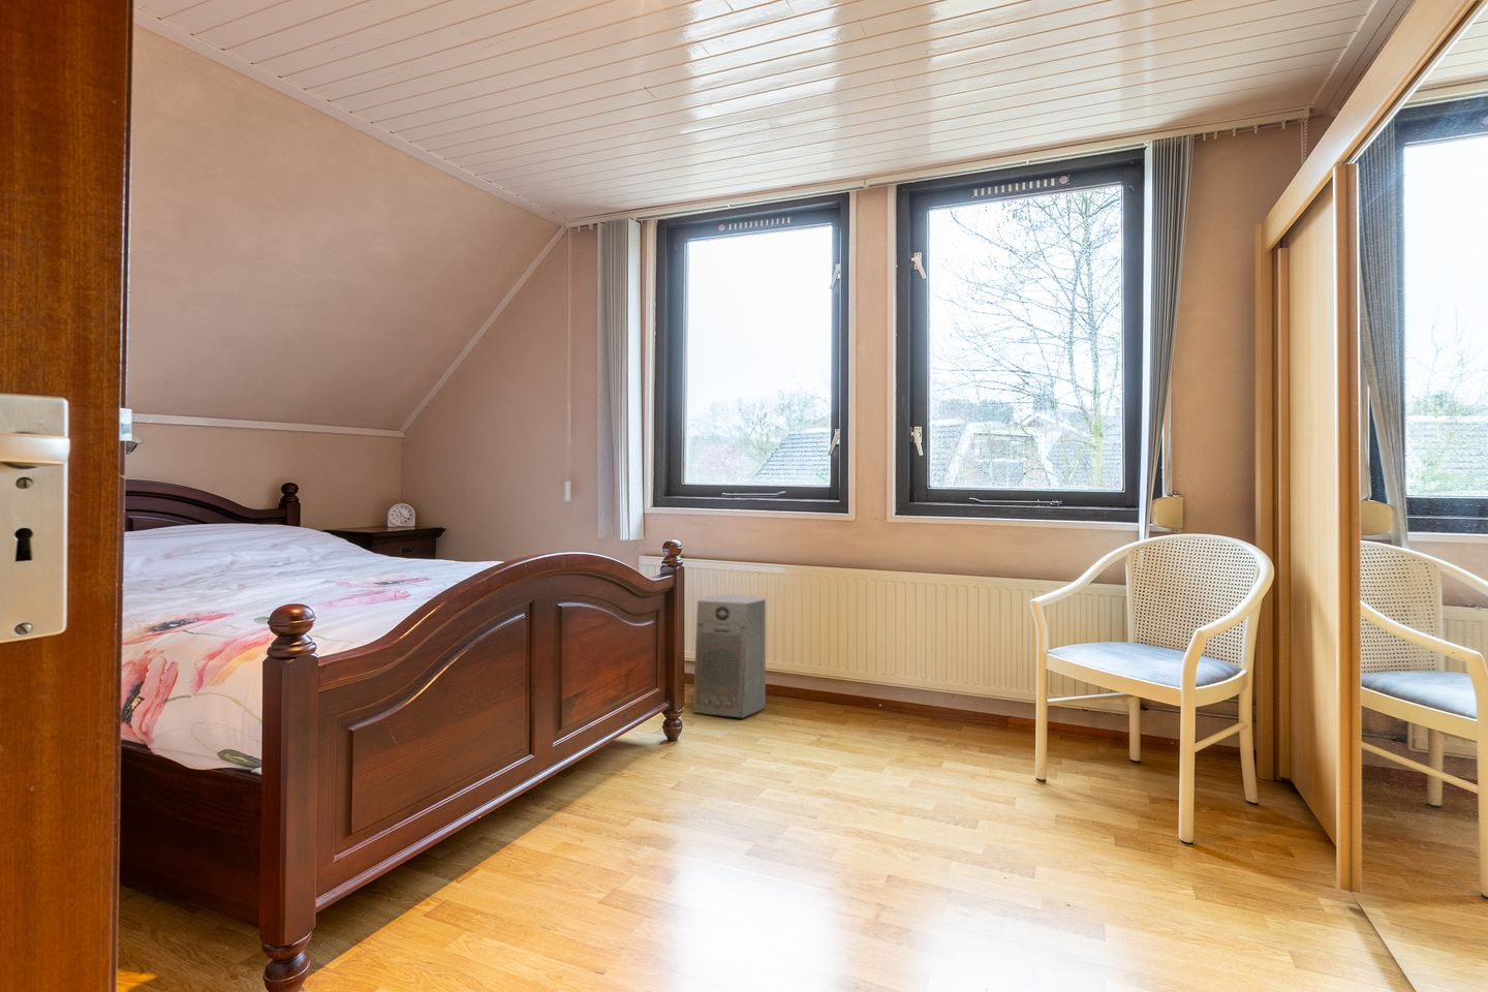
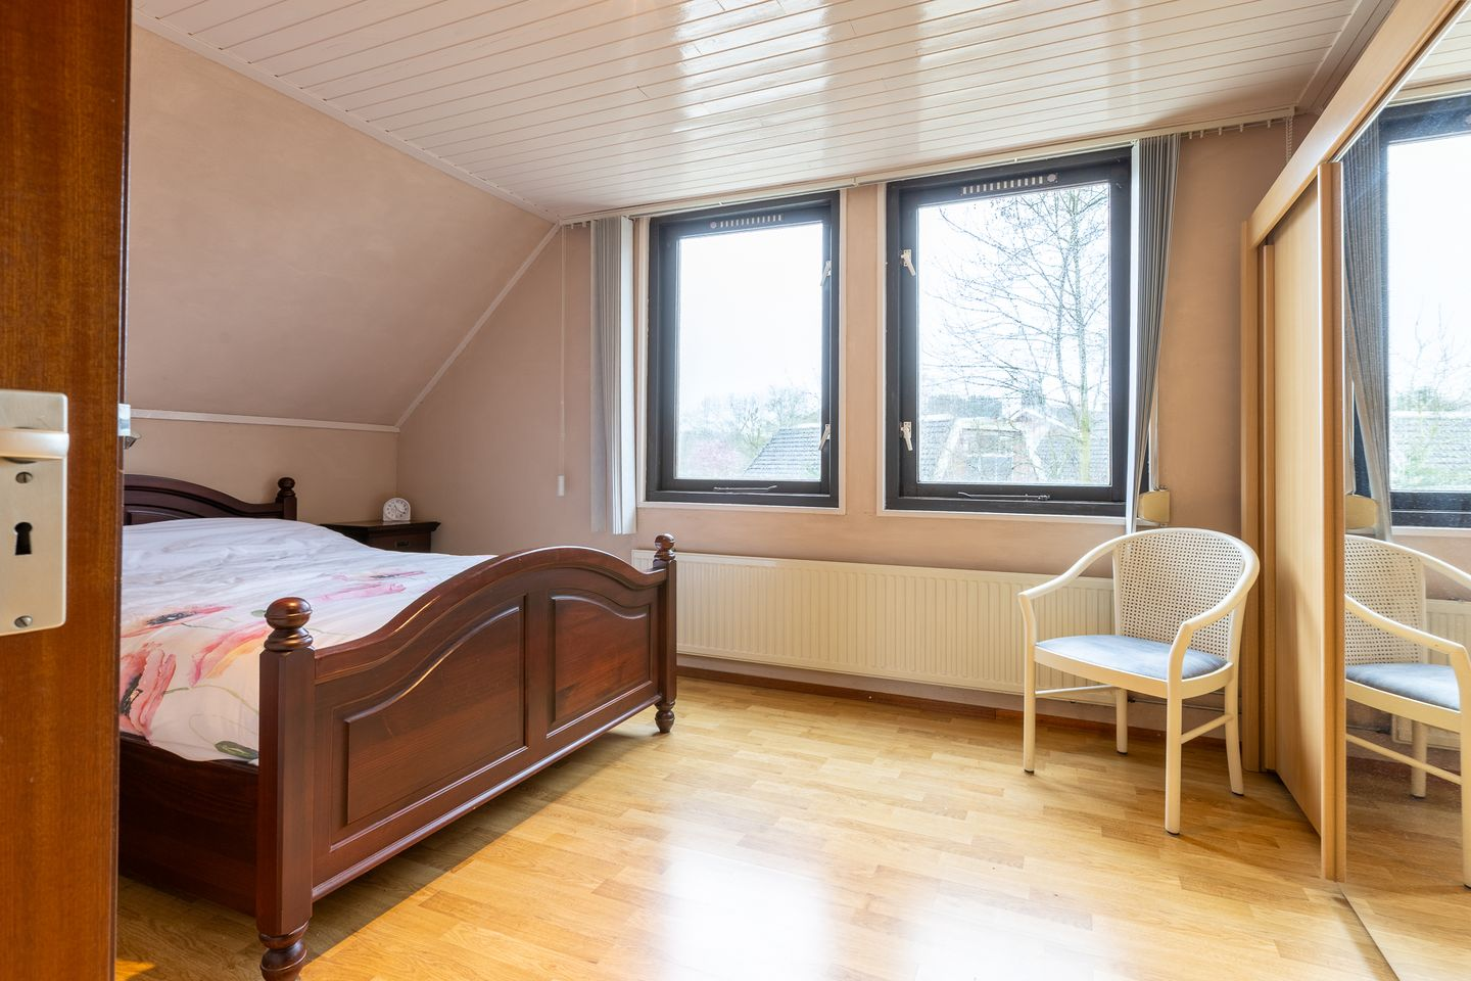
- fan (733, 652)
